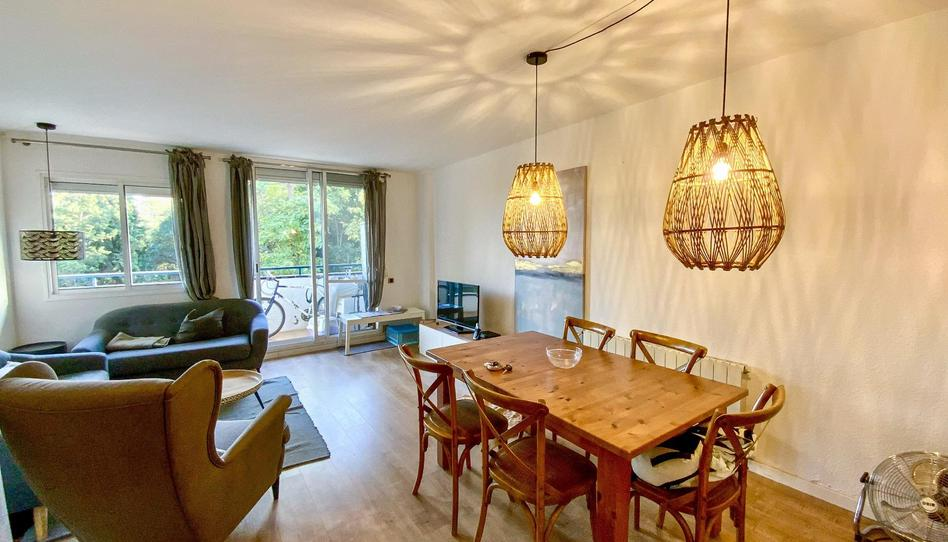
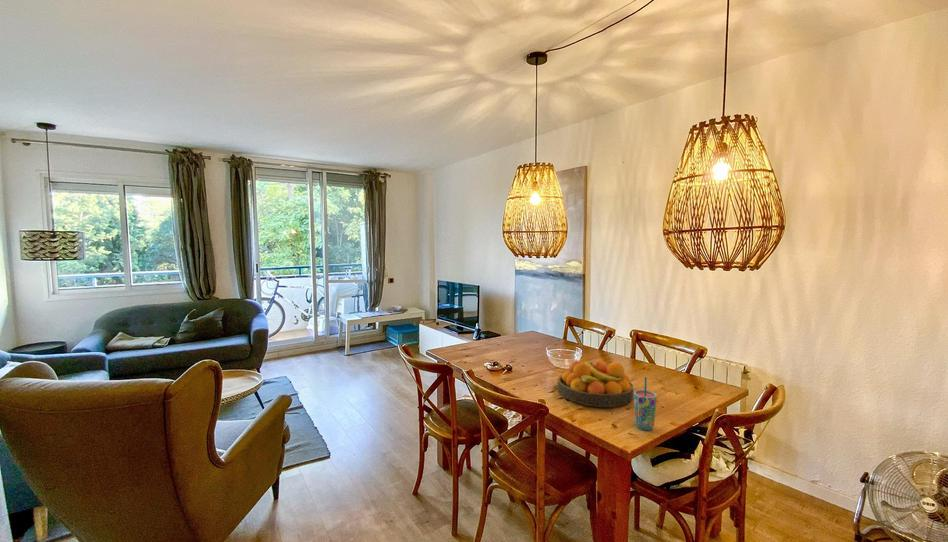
+ fruit bowl (594, 377)
+ cup (645, 402)
